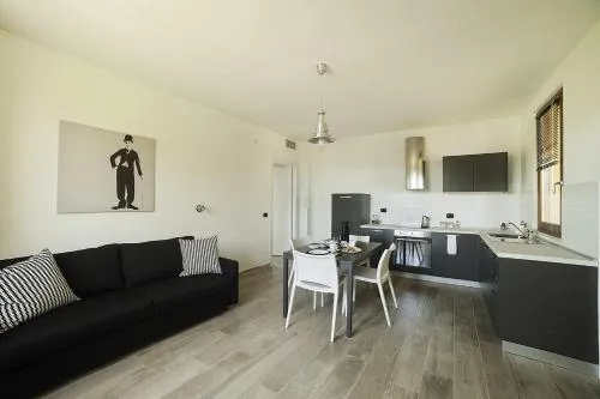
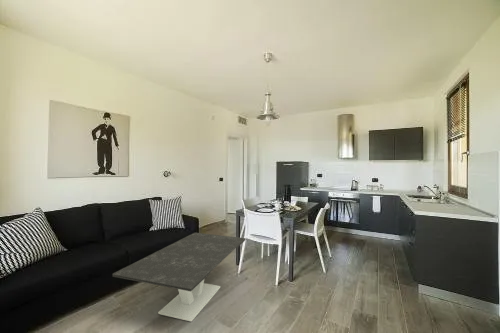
+ coffee table (192, 275)
